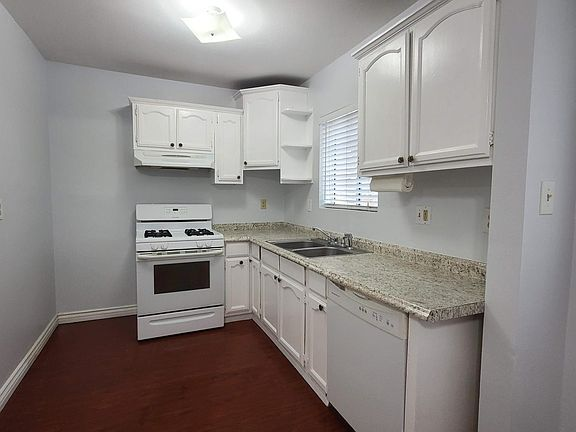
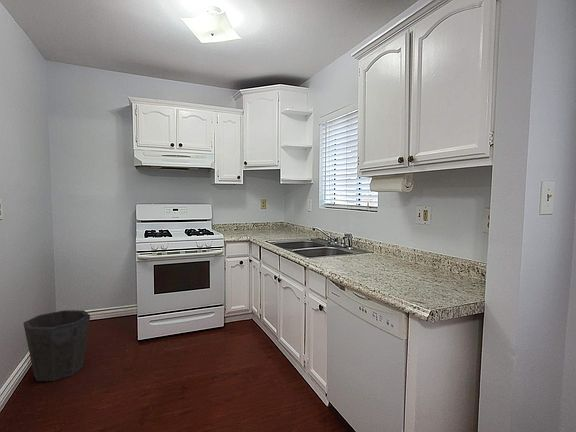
+ waste bin (58, 344)
